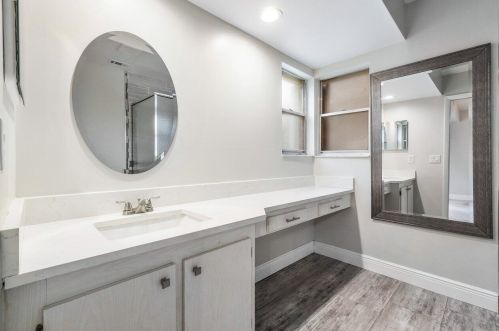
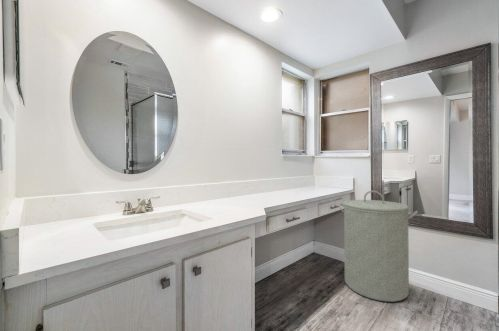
+ laundry hamper (374, 238)
